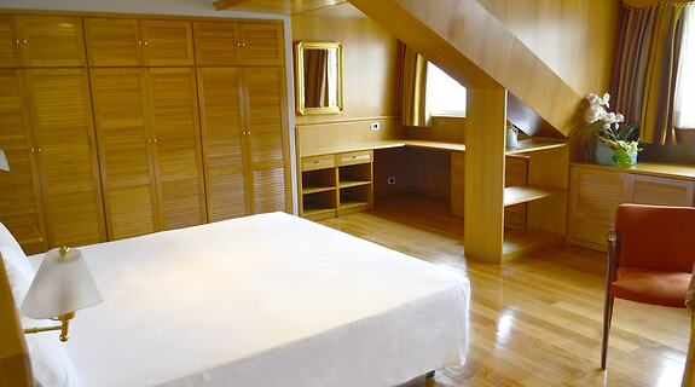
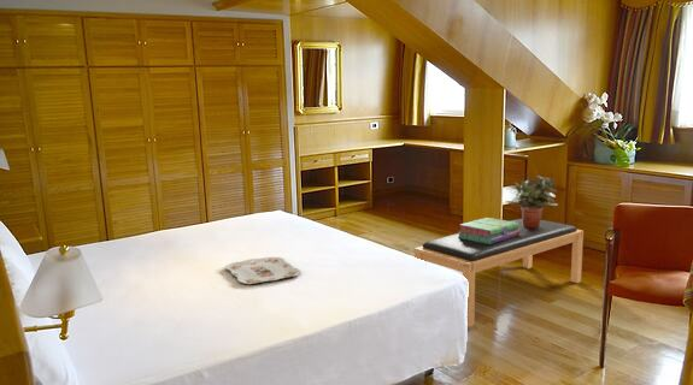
+ stack of books (488, 230)
+ potted plant (530, 201)
+ bench (501, 262)
+ serving tray (262, 270)
